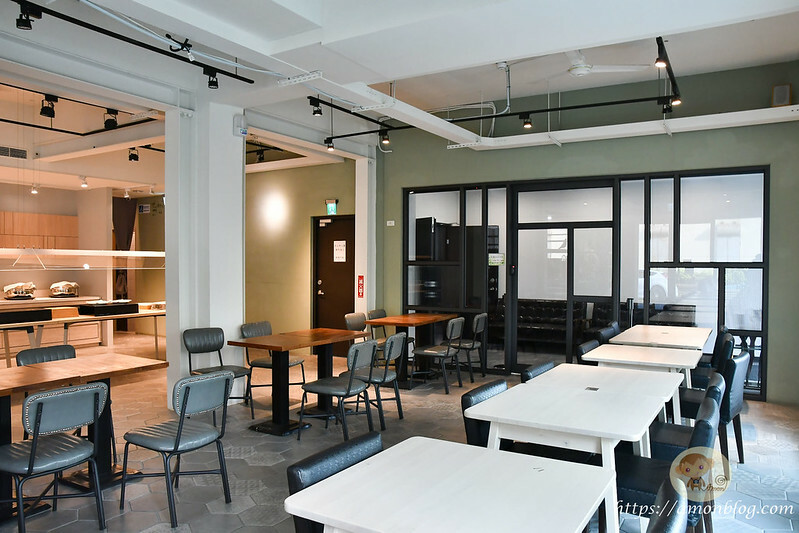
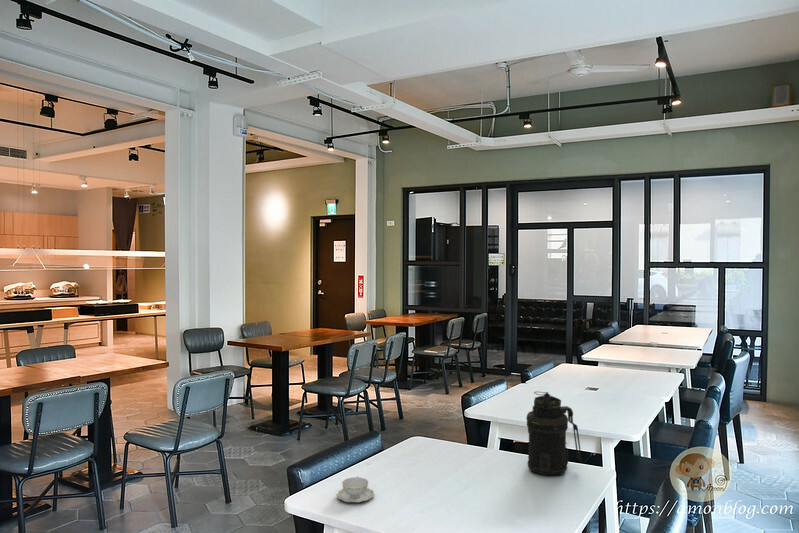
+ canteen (554, 430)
+ chinaware (355, 489)
